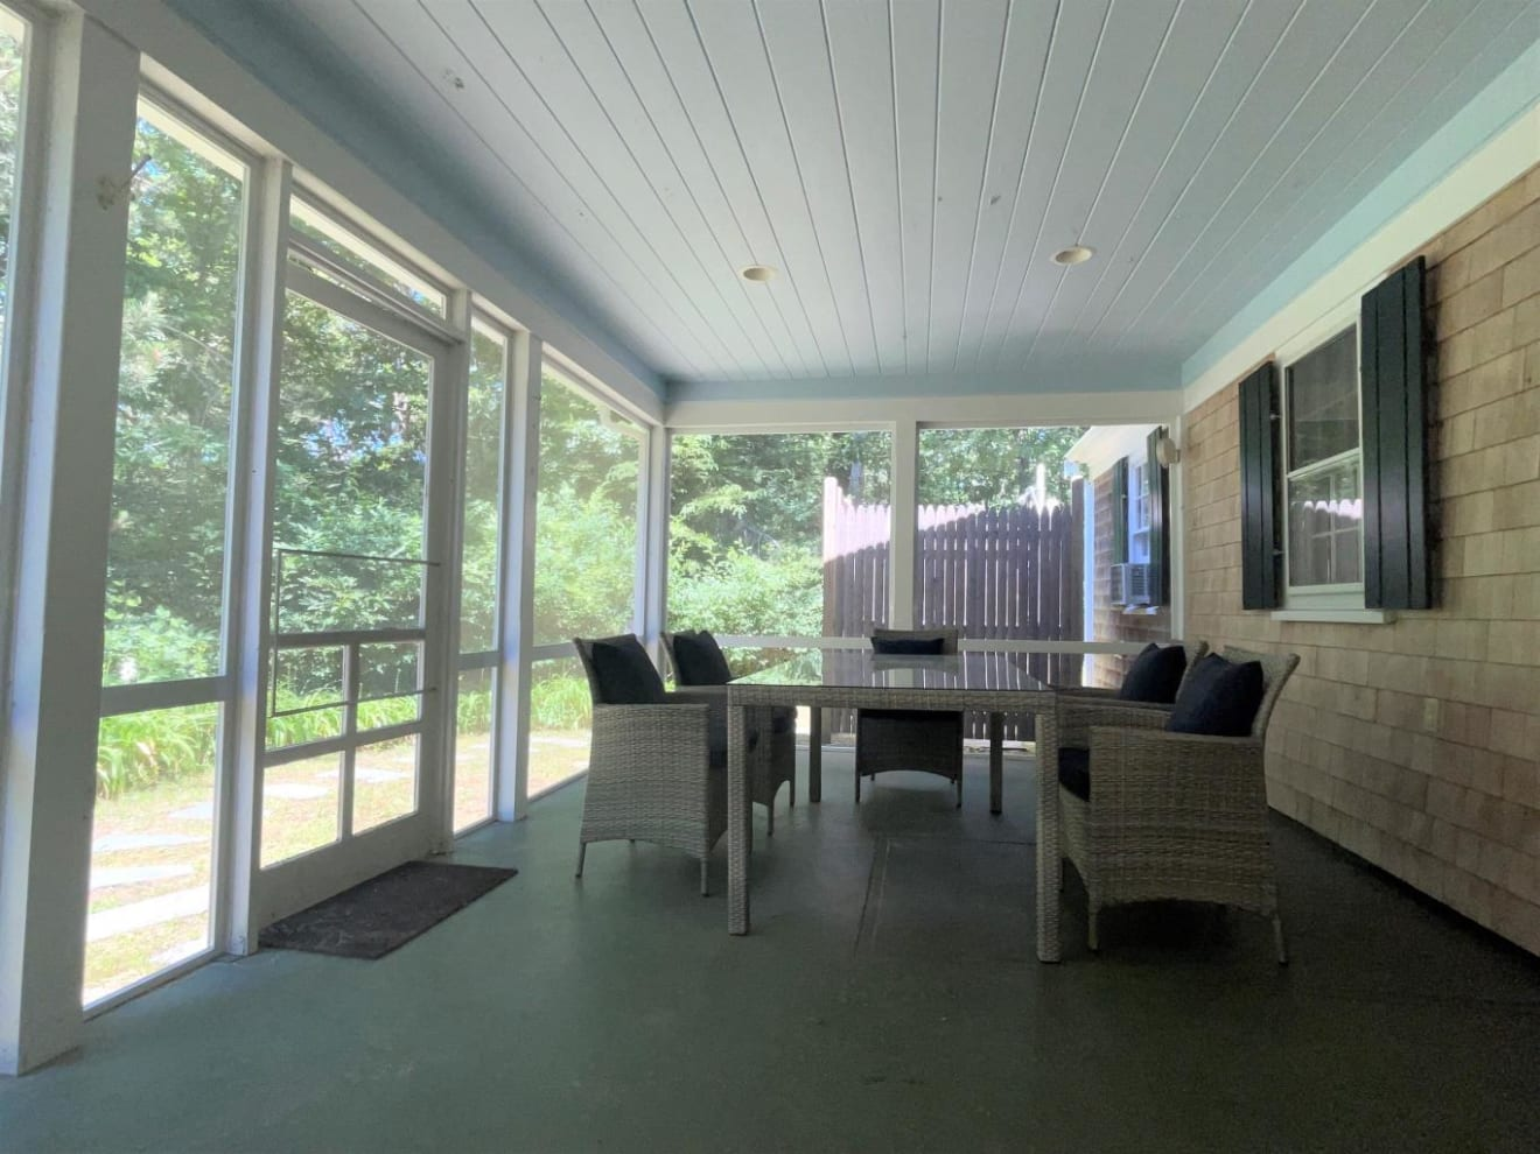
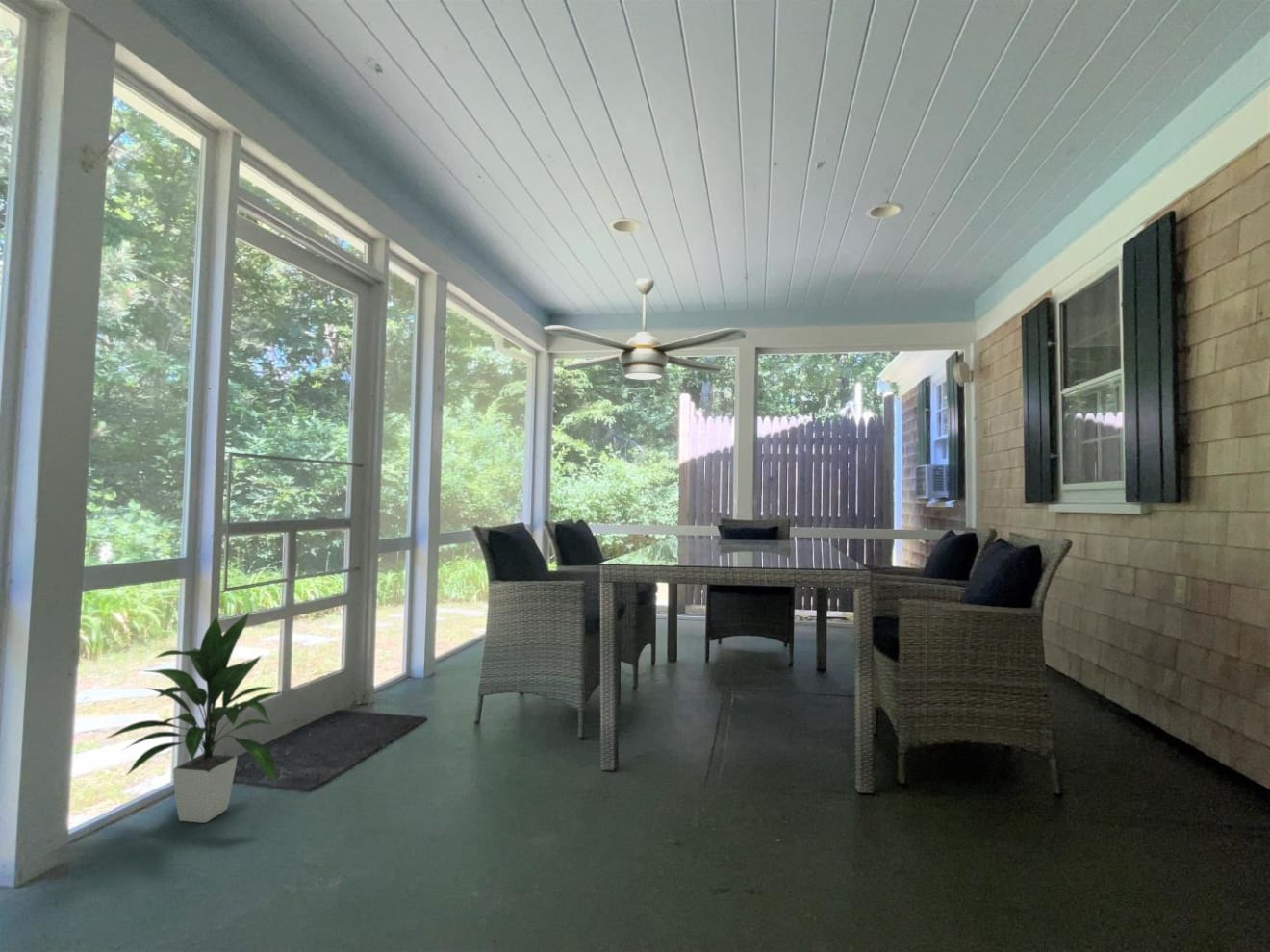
+ ceiling fan (644, 329)
+ indoor plant (210, 717)
